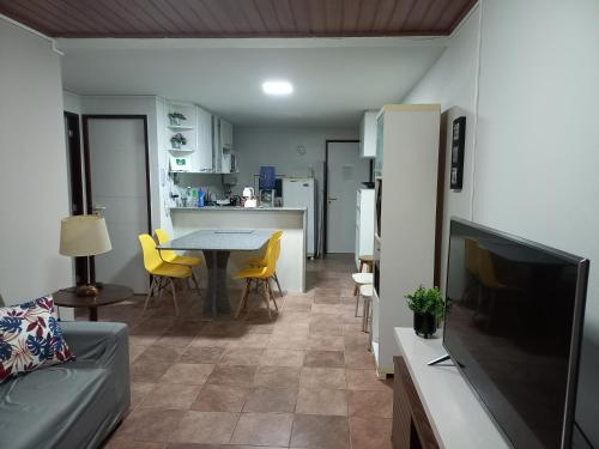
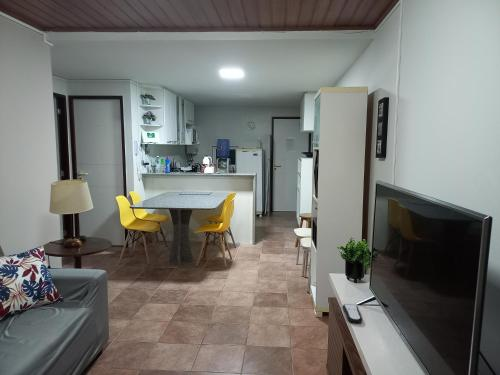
+ remote control (352, 313)
